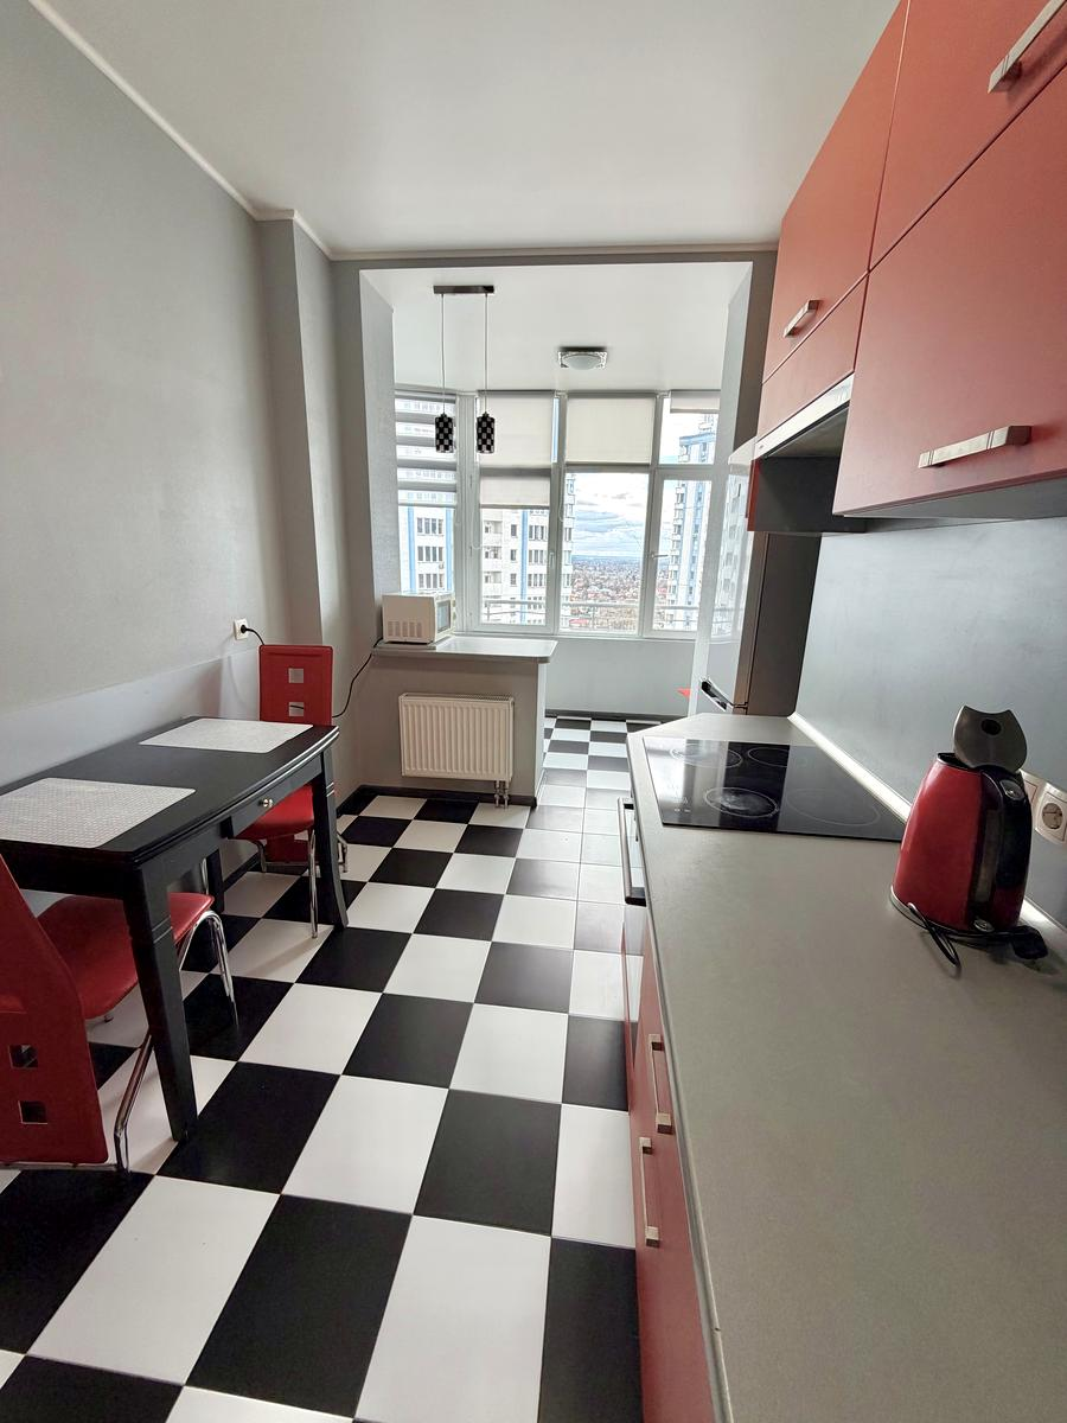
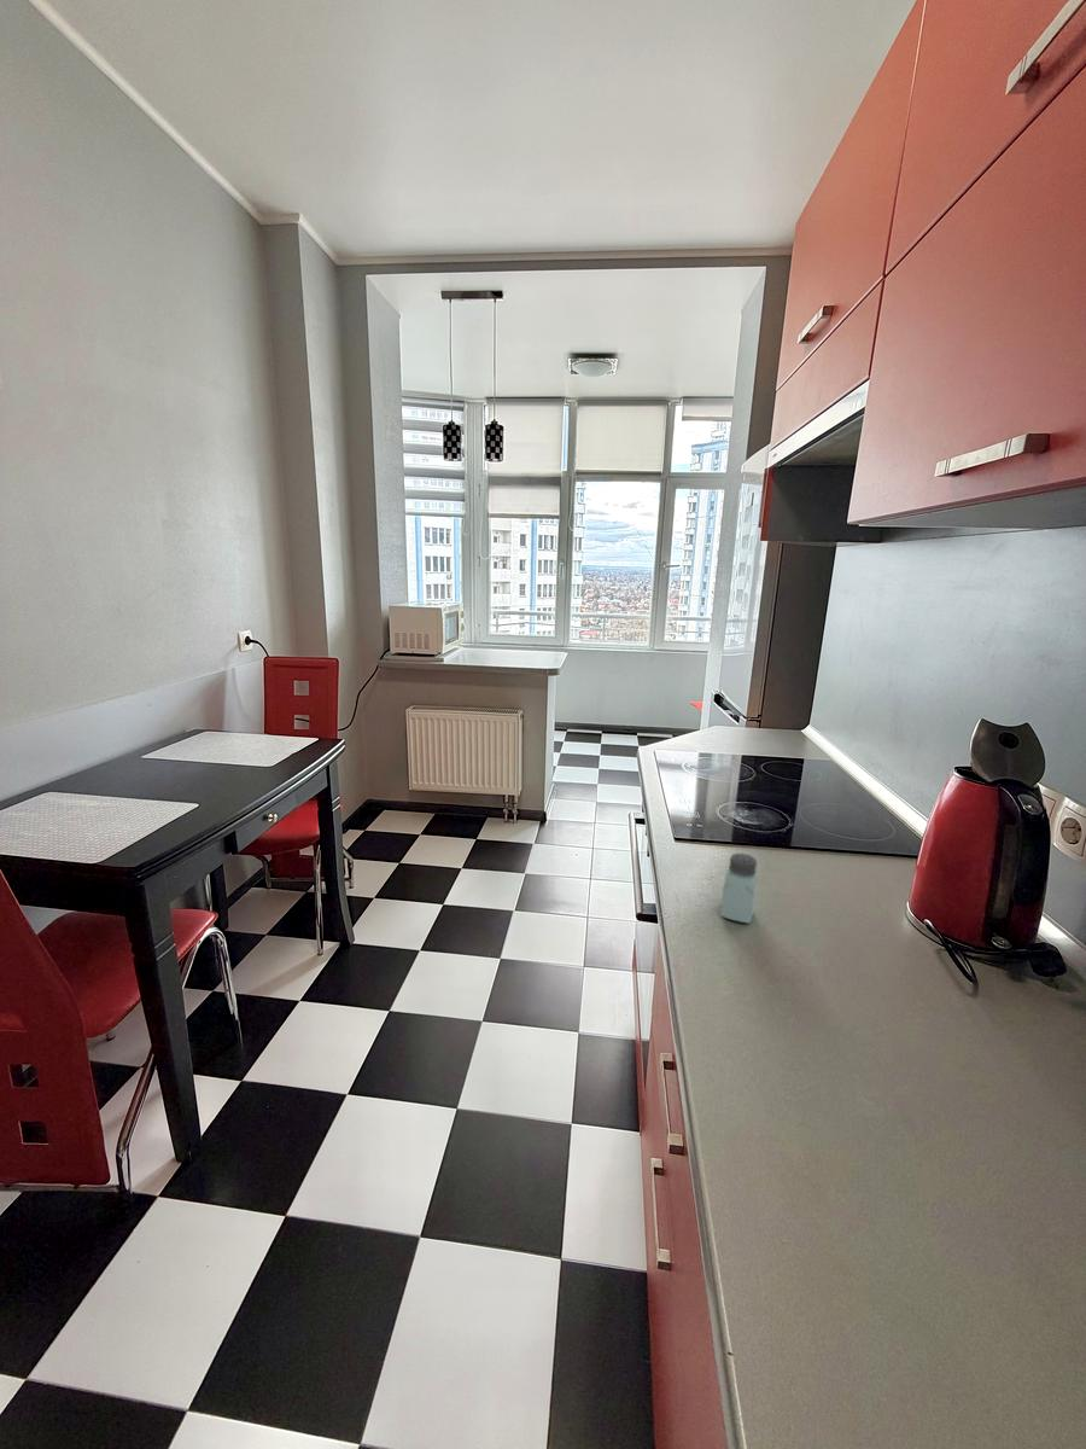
+ saltshaker (740, 886)
